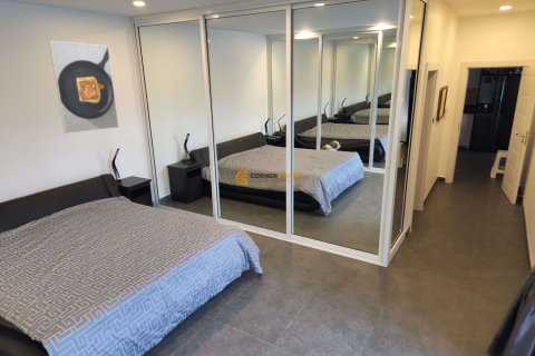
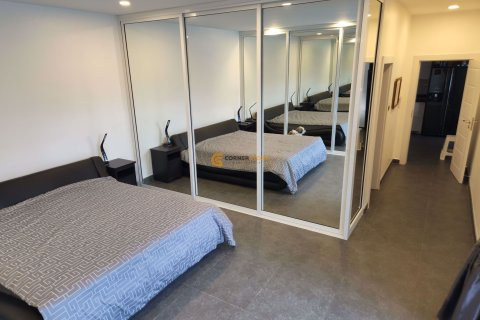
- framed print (87, 88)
